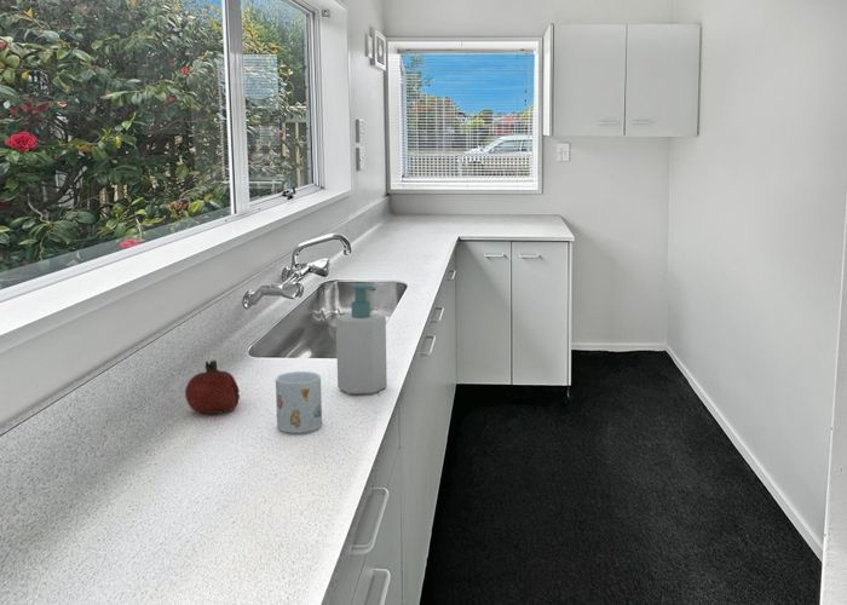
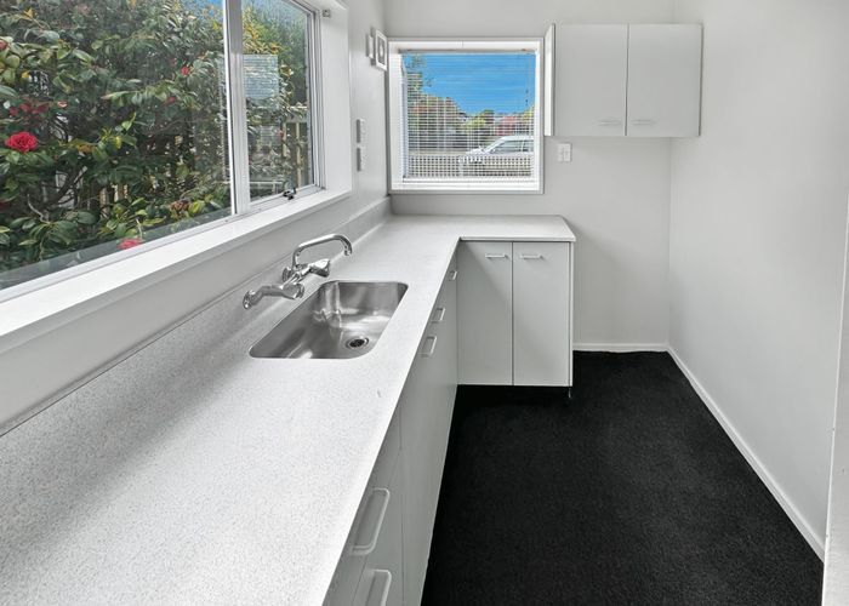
- soap bottle (361, 336)
- fruit (213, 384)
- mug (300, 398)
